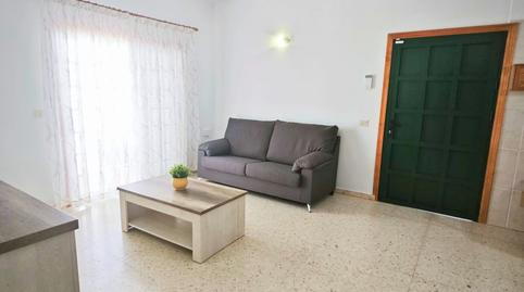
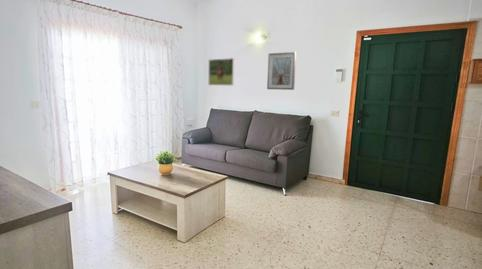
+ picture frame (281, 71)
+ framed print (220, 72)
